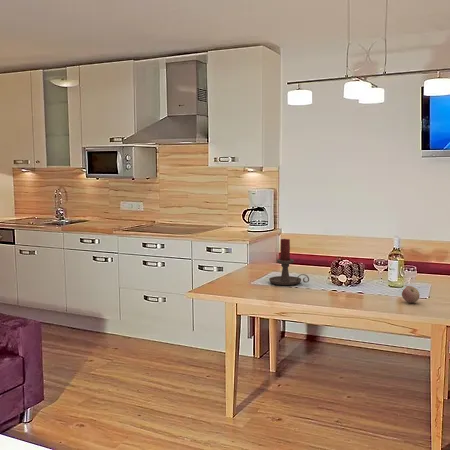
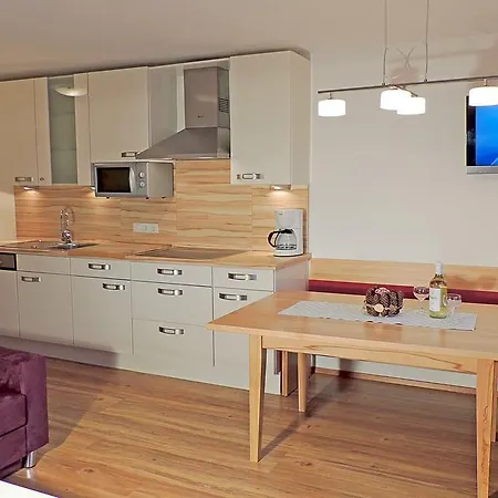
- candle holder (289, 260)
- fruit (410, 294)
